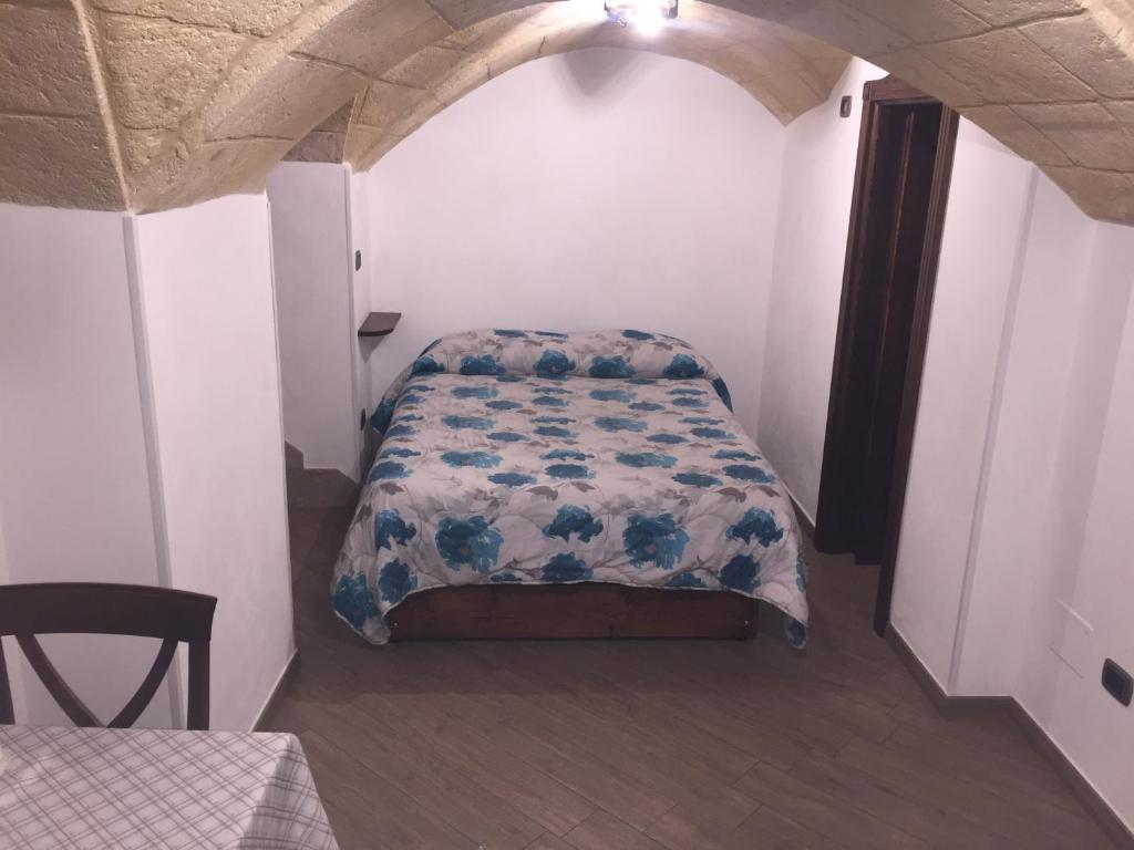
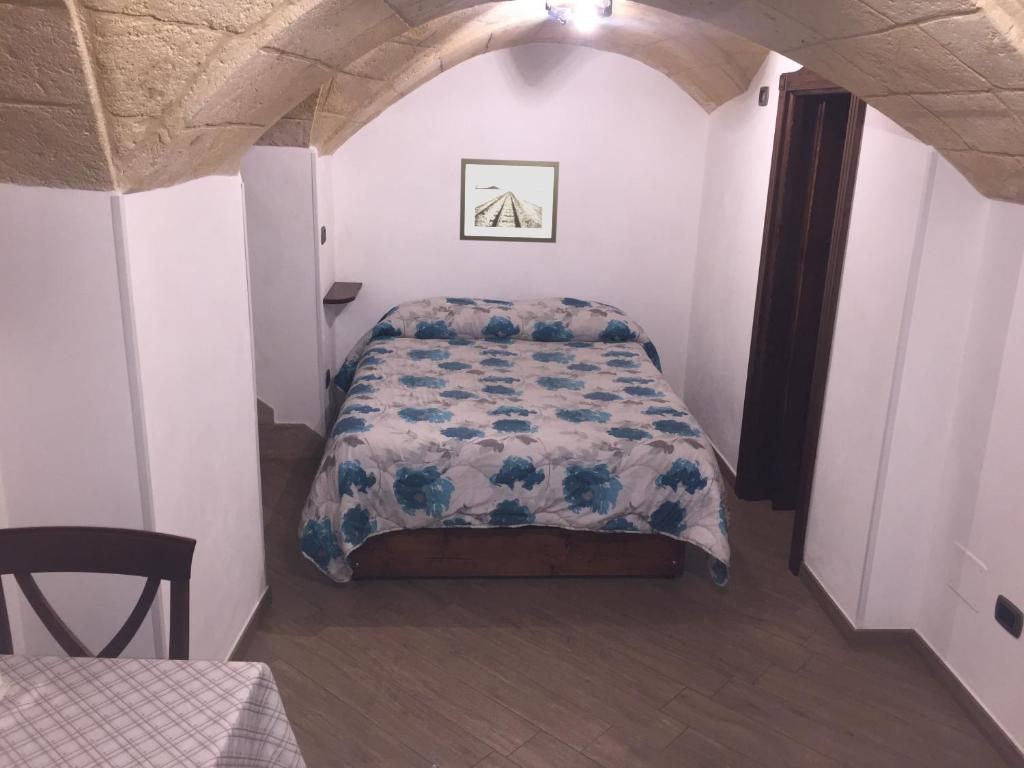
+ wall art (509, 201)
